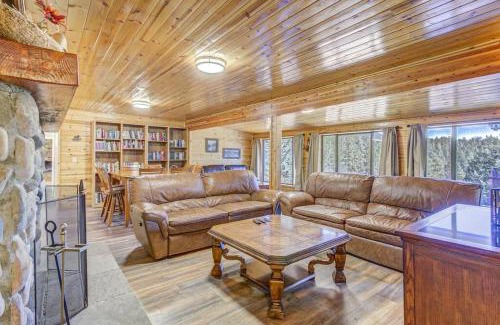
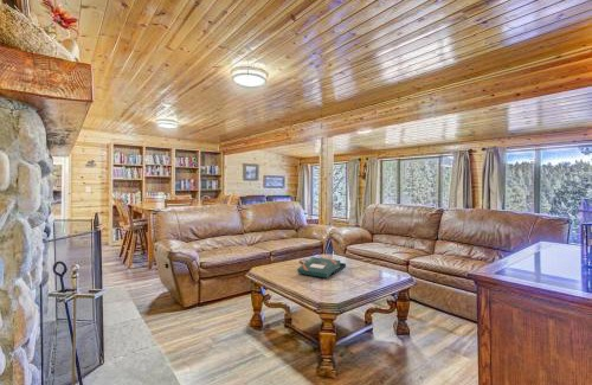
+ board game (322, 264)
